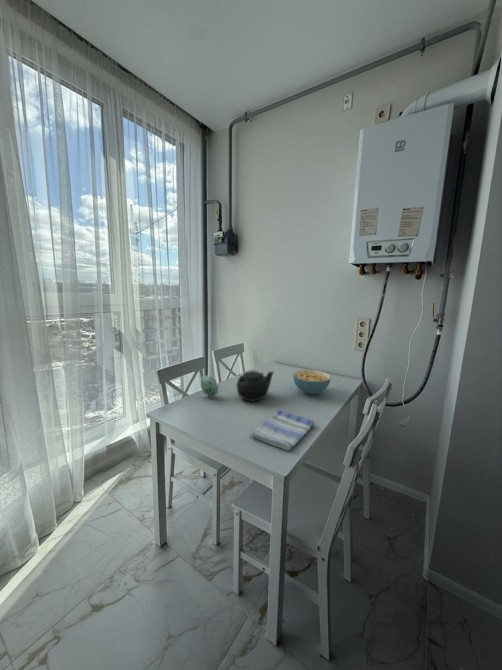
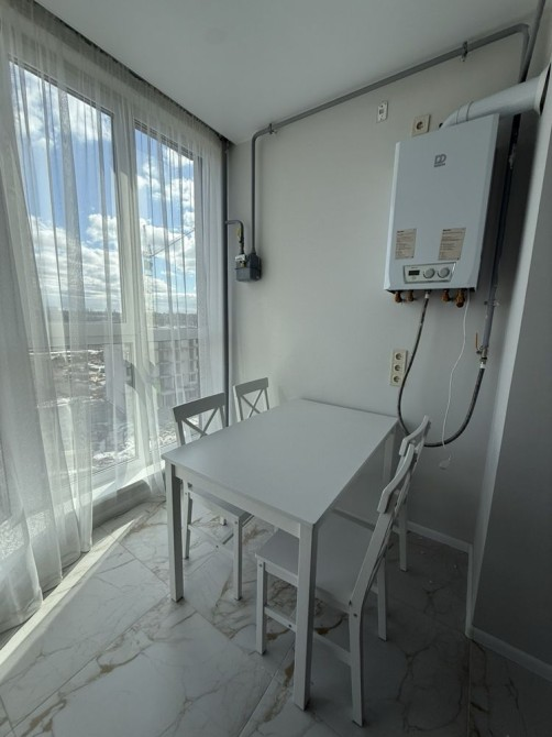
- dish towel (283, 427)
- cereal bowl (311, 383)
- succulent plant (209, 385)
- teapot (255, 385)
